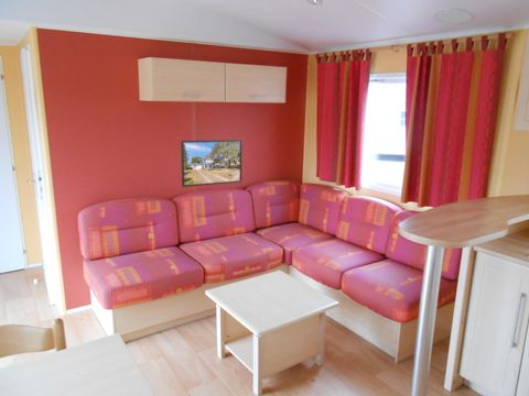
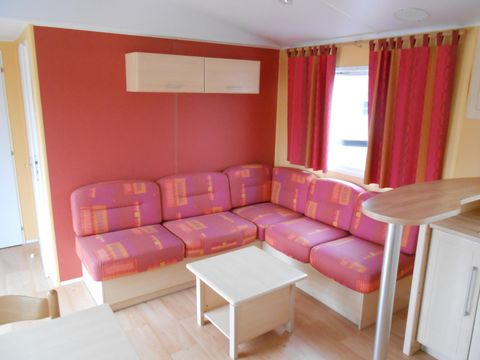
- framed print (213, 162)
